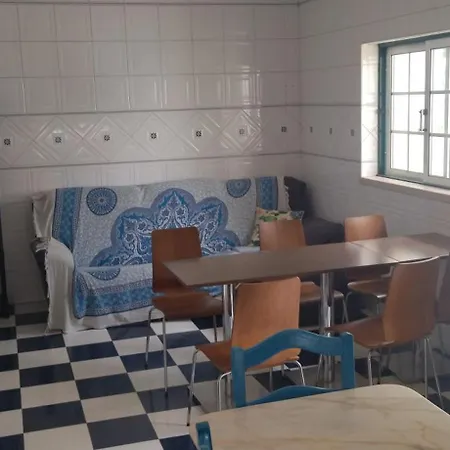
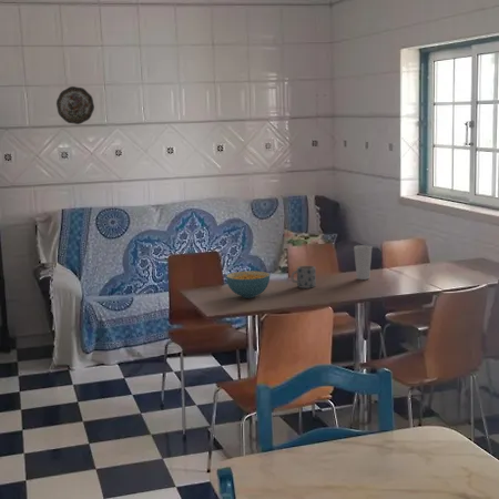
+ mug (303, 277)
+ decorative plate (74, 105)
+ cup (363, 262)
+ cereal bowl (248, 285)
